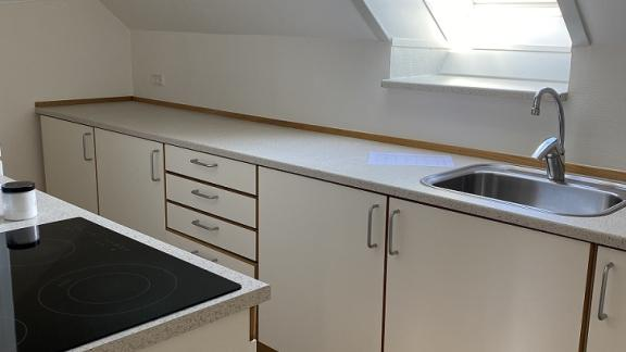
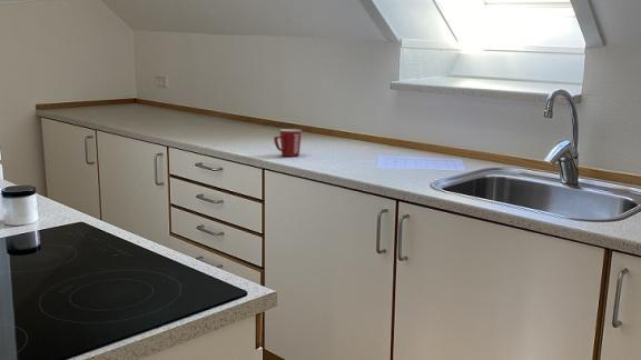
+ mug (286, 142)
